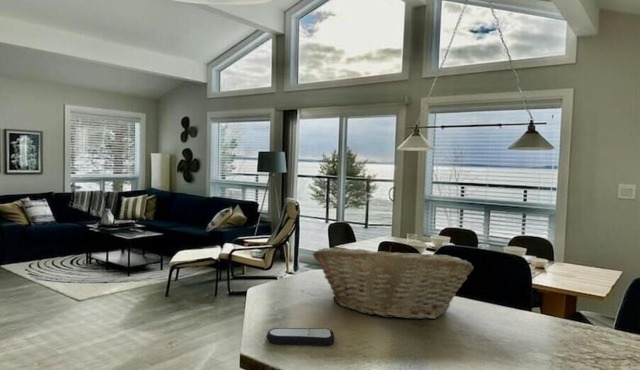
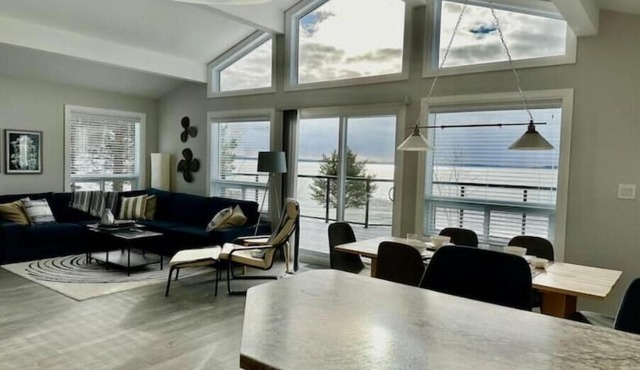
- remote control (300, 335)
- fruit basket (389, 273)
